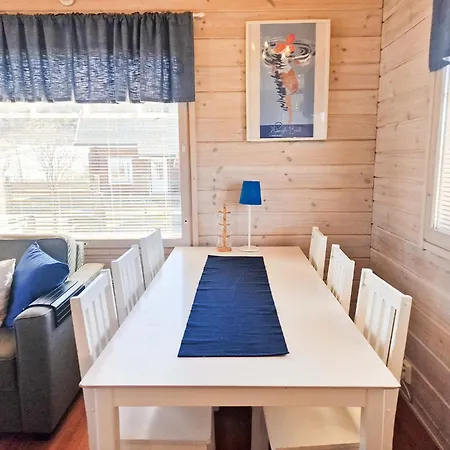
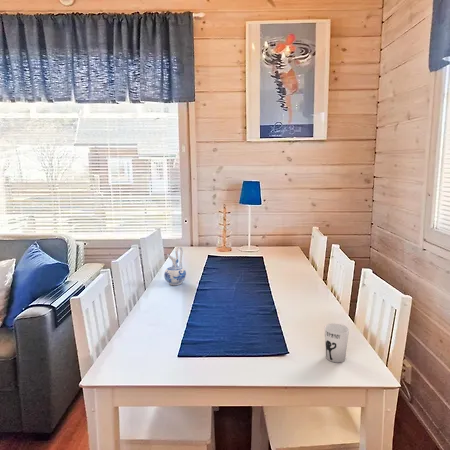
+ cup (336, 343)
+ ceramic pitcher (174, 265)
